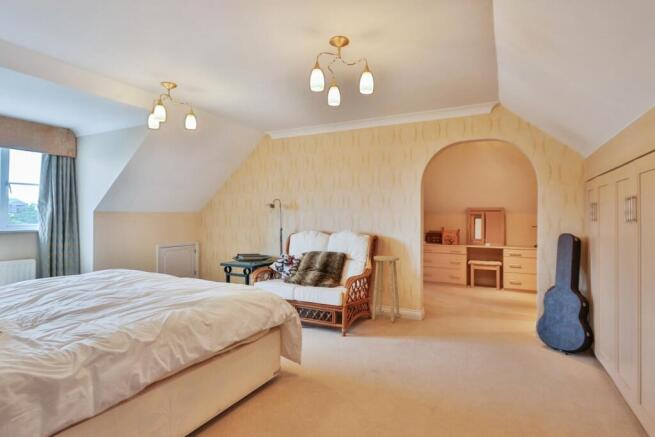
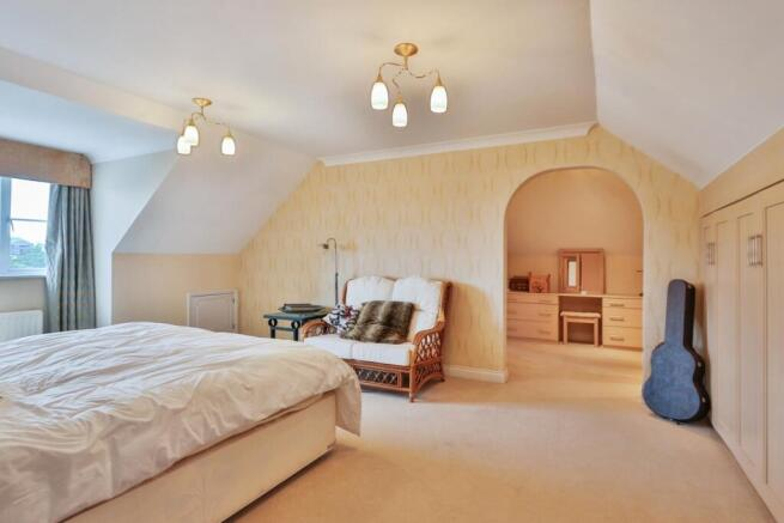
- stool (390, 287)
